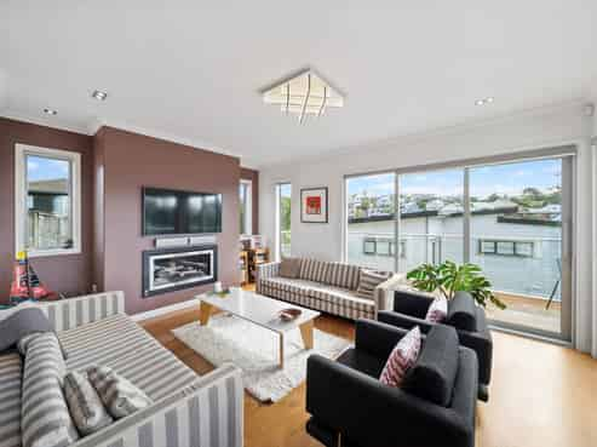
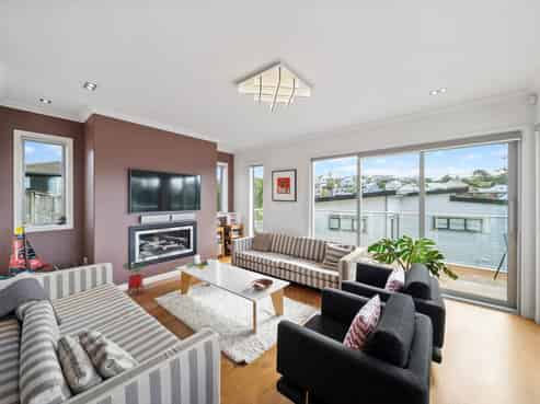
+ house plant (137, 273)
